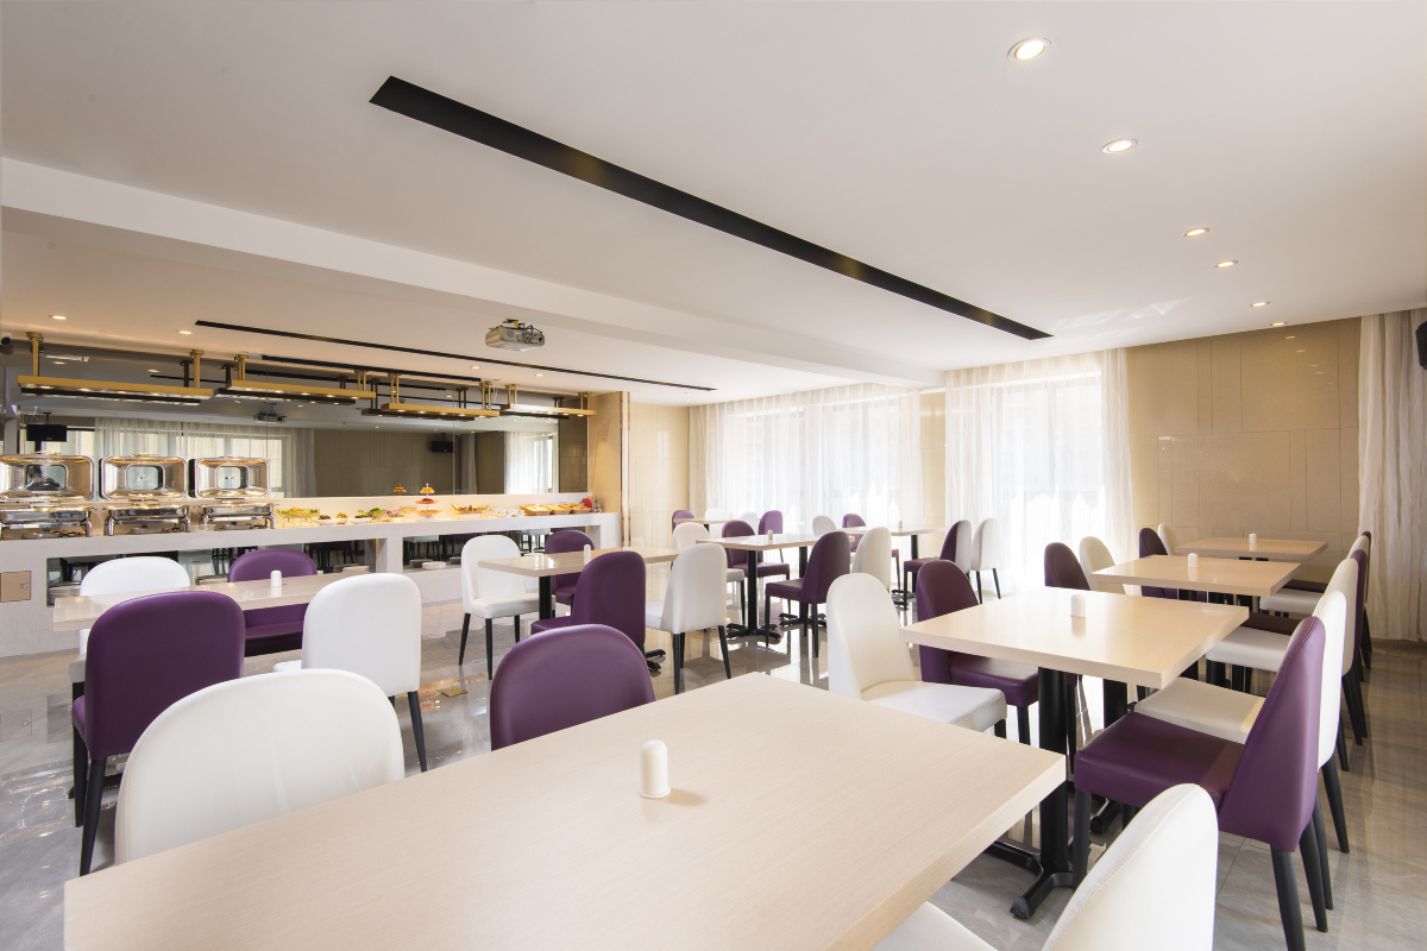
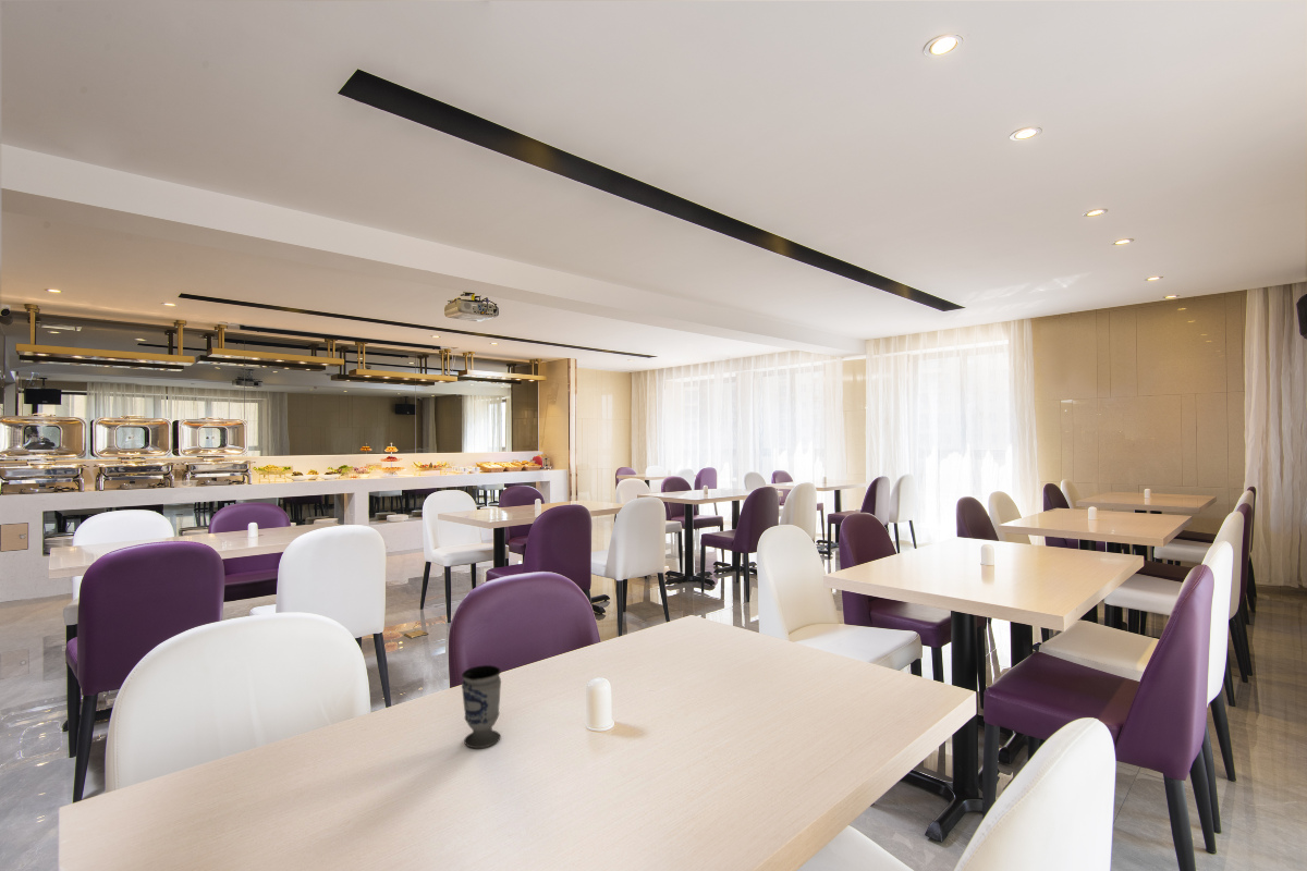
+ cup (481, 706)
